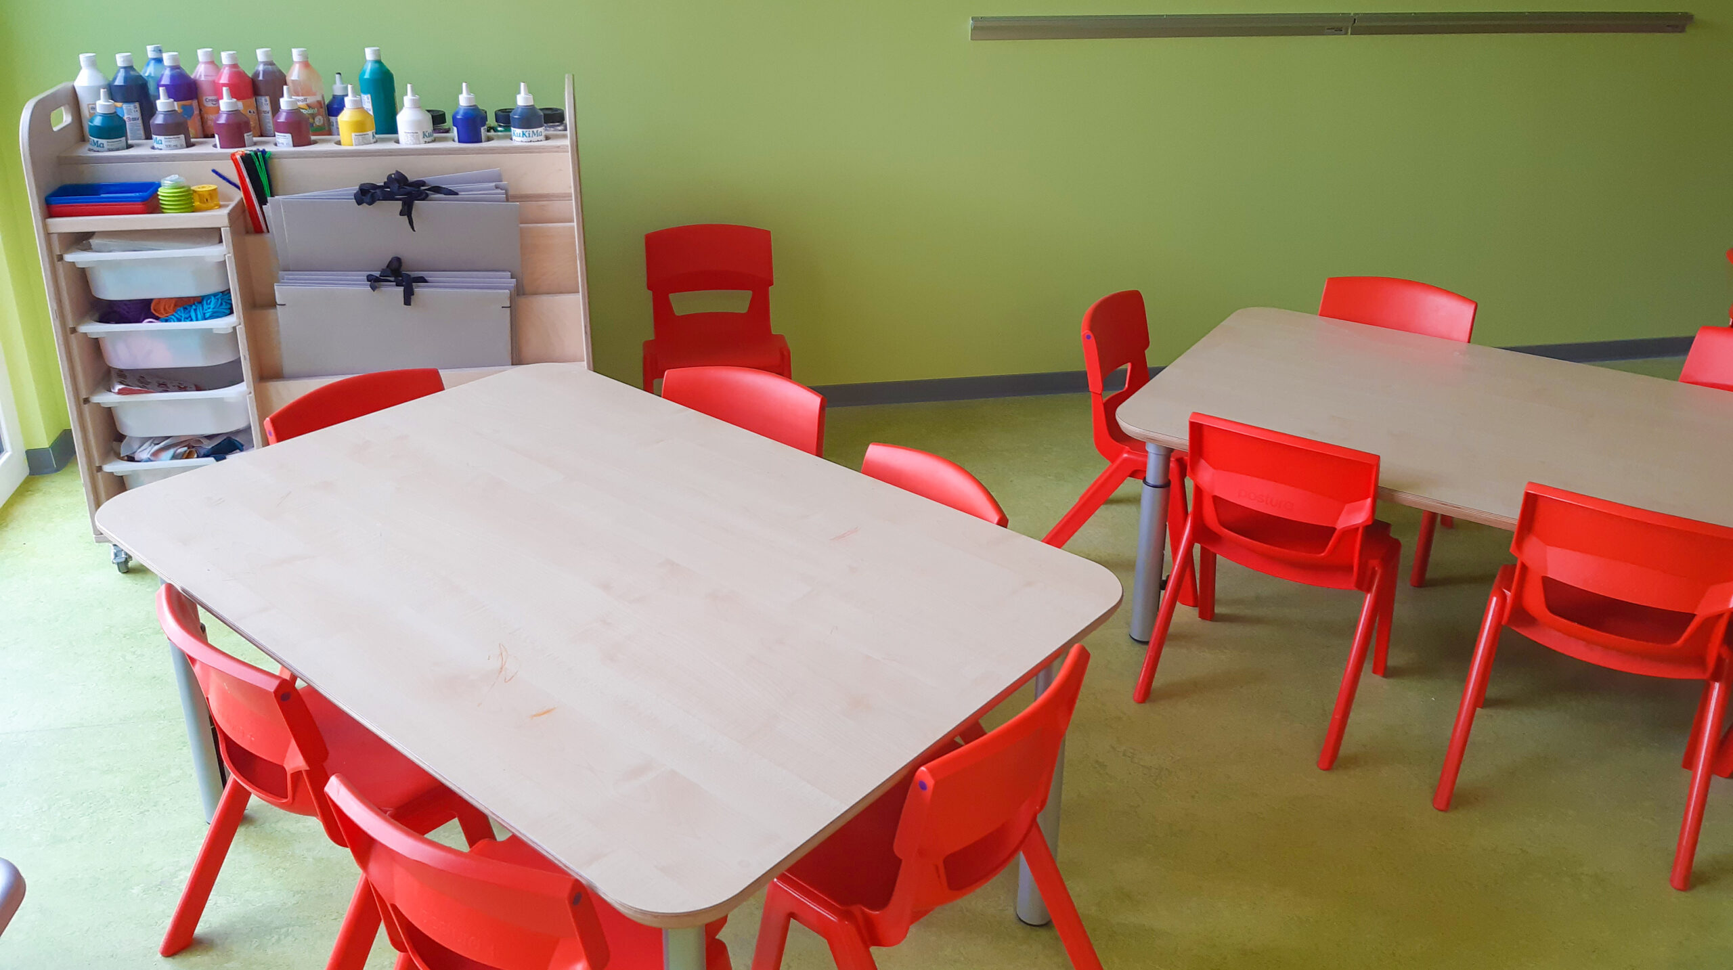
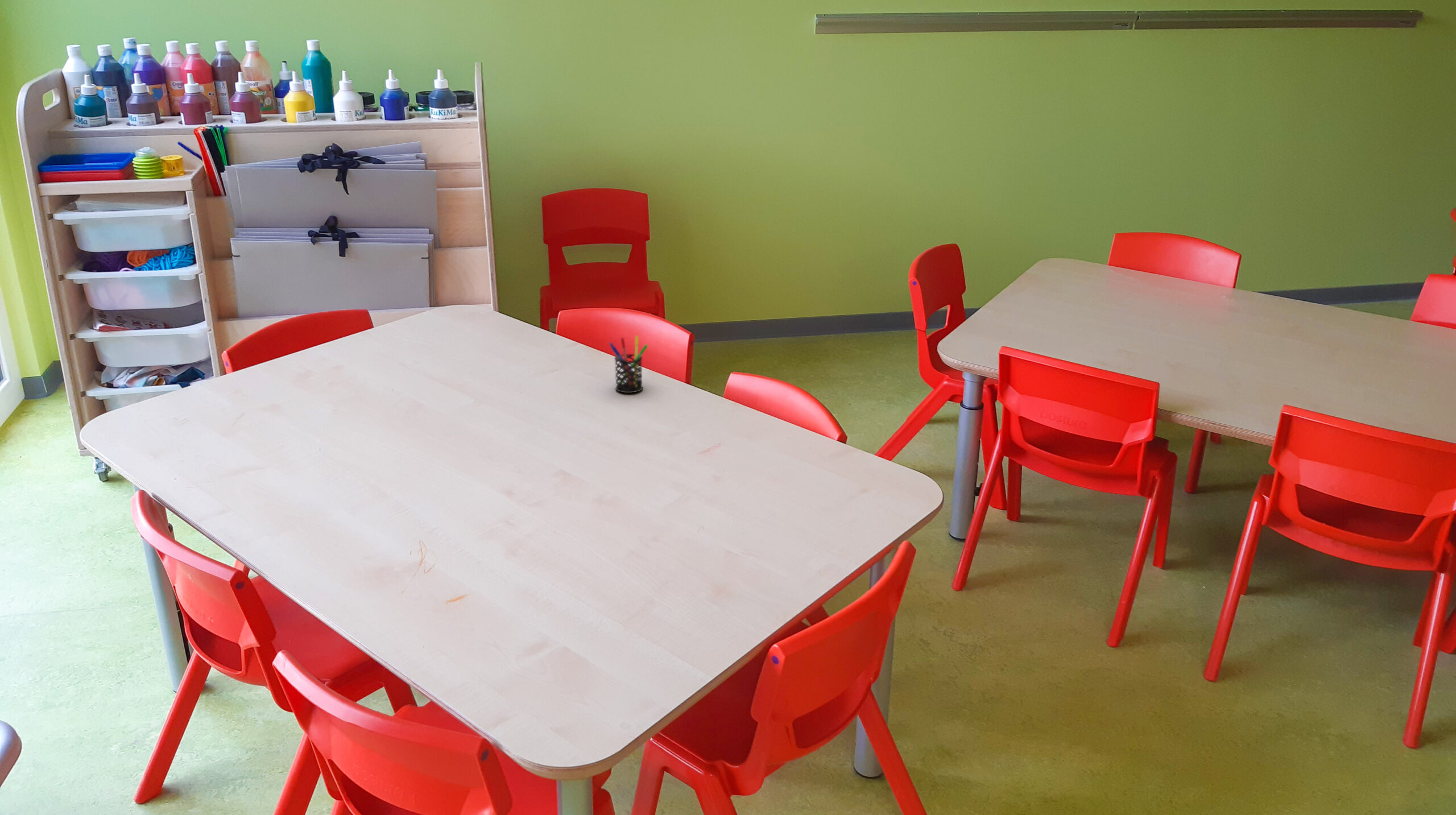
+ pen holder (631, 362)
